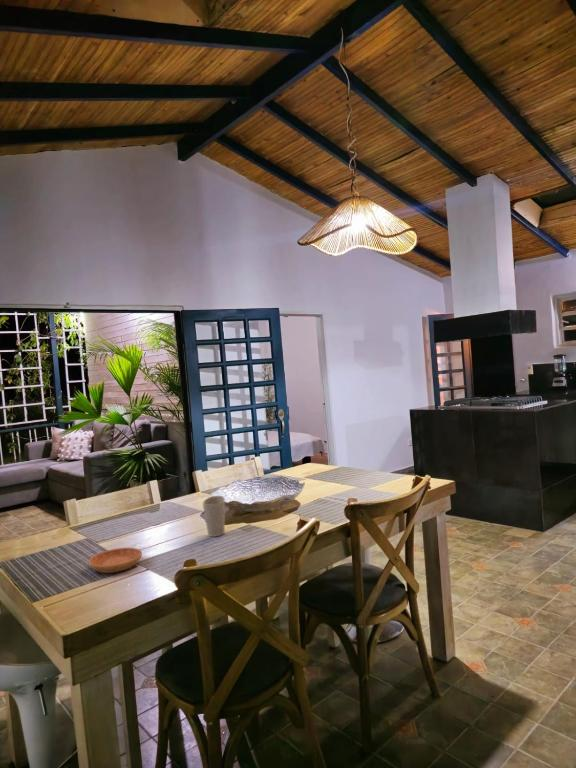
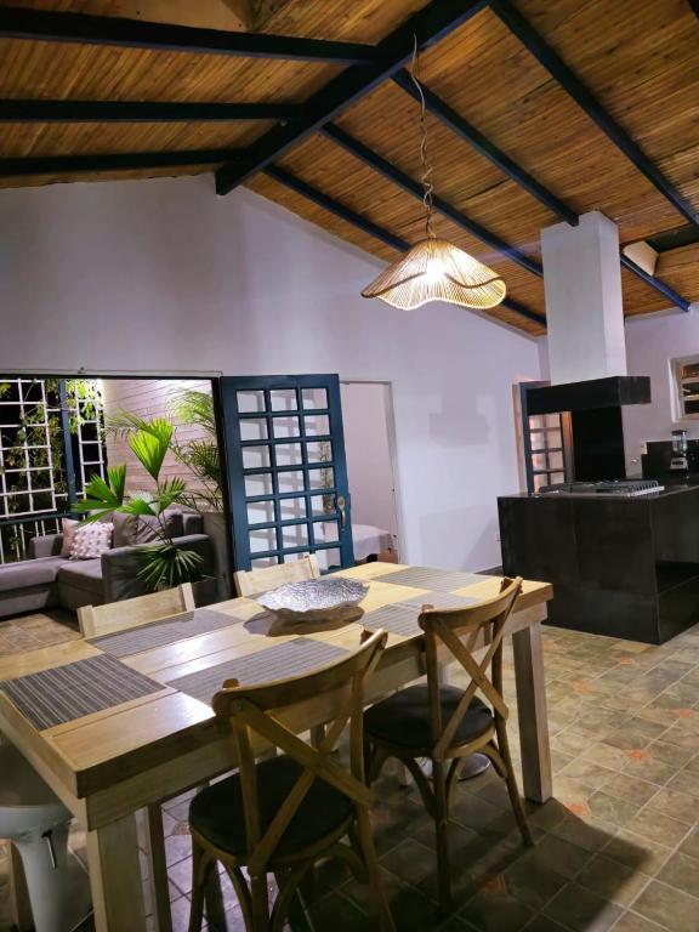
- saucer (116, 560)
- cup (214, 516)
